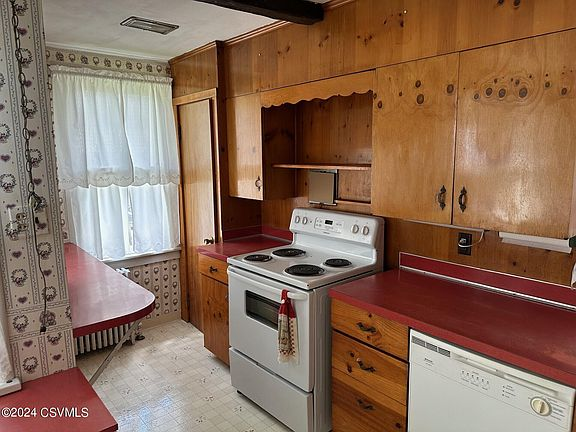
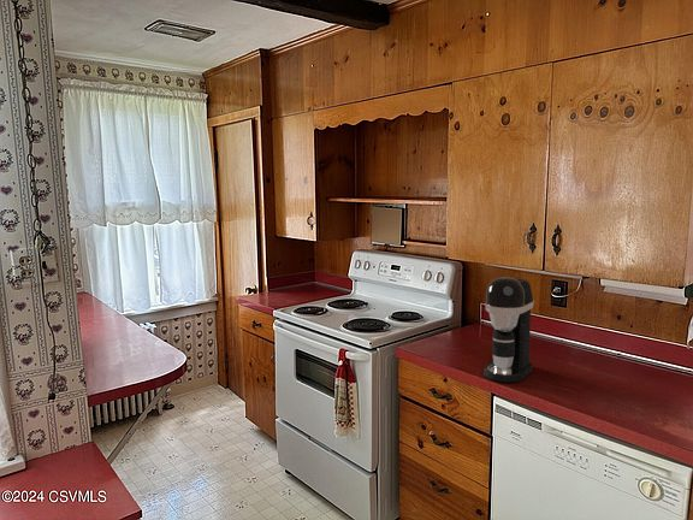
+ coffee maker (509, 324)
